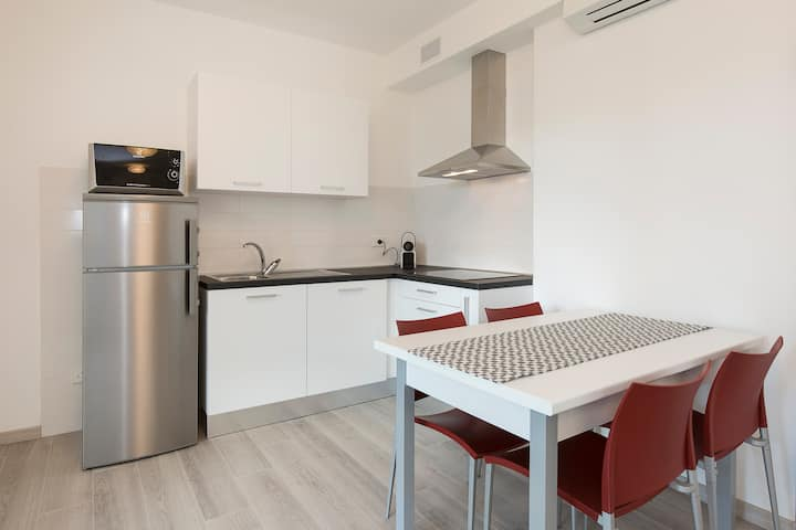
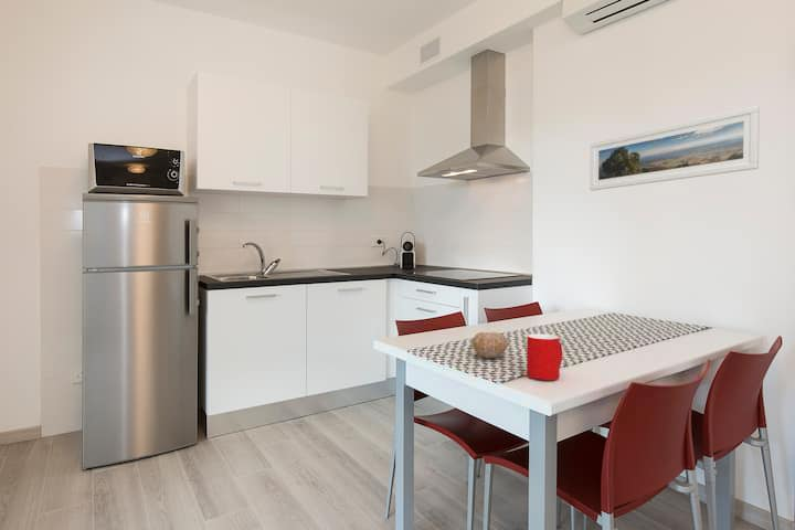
+ fruit (489, 344)
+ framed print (662, 153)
+ cup (547, 356)
